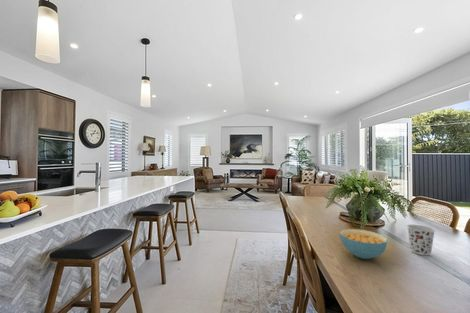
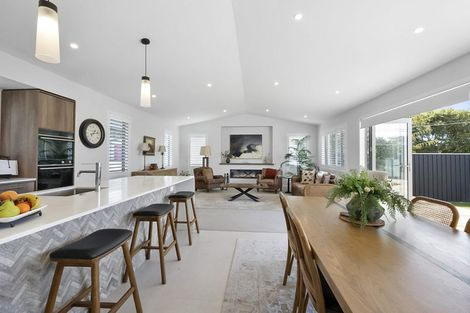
- cereal bowl (362, 245)
- cup (420, 239)
